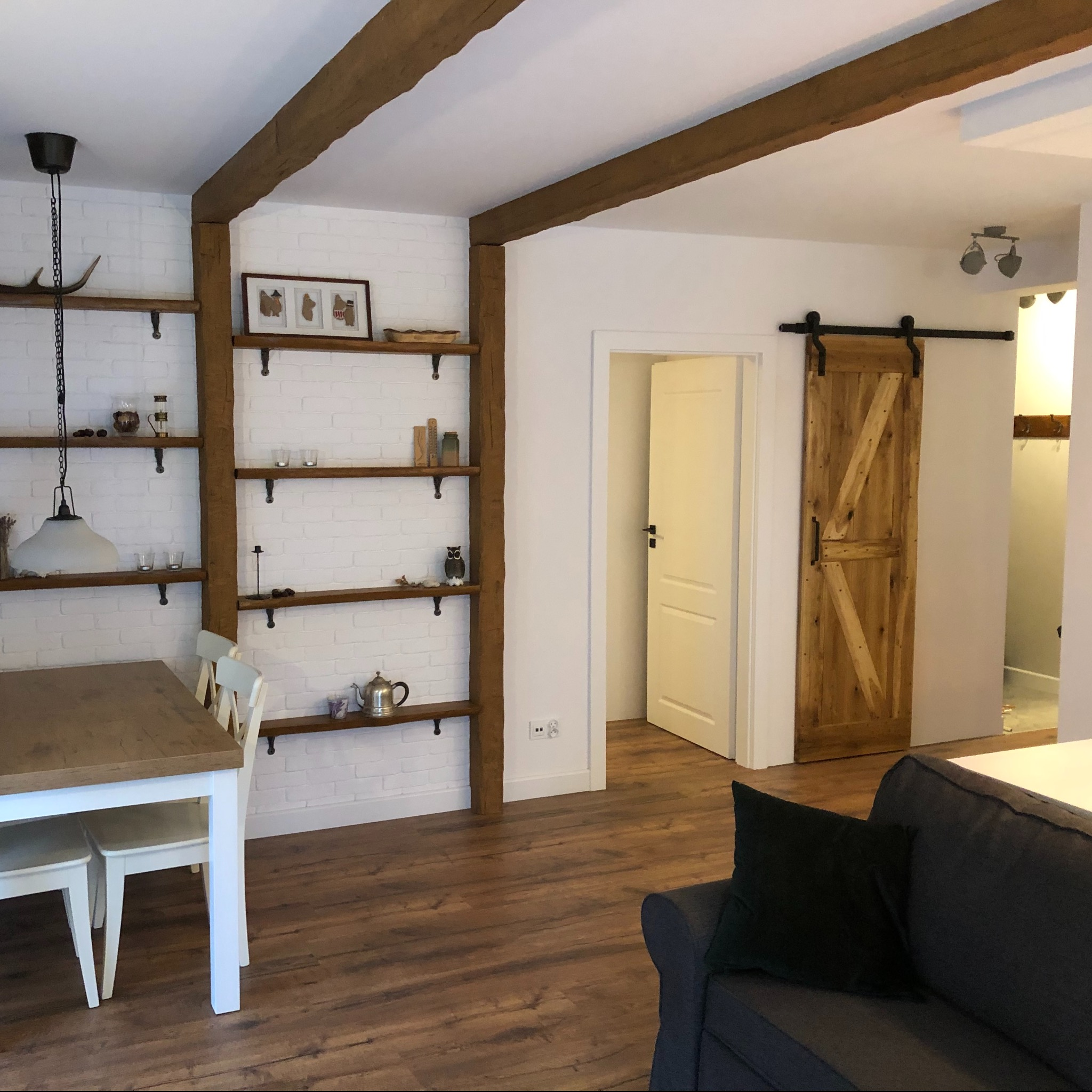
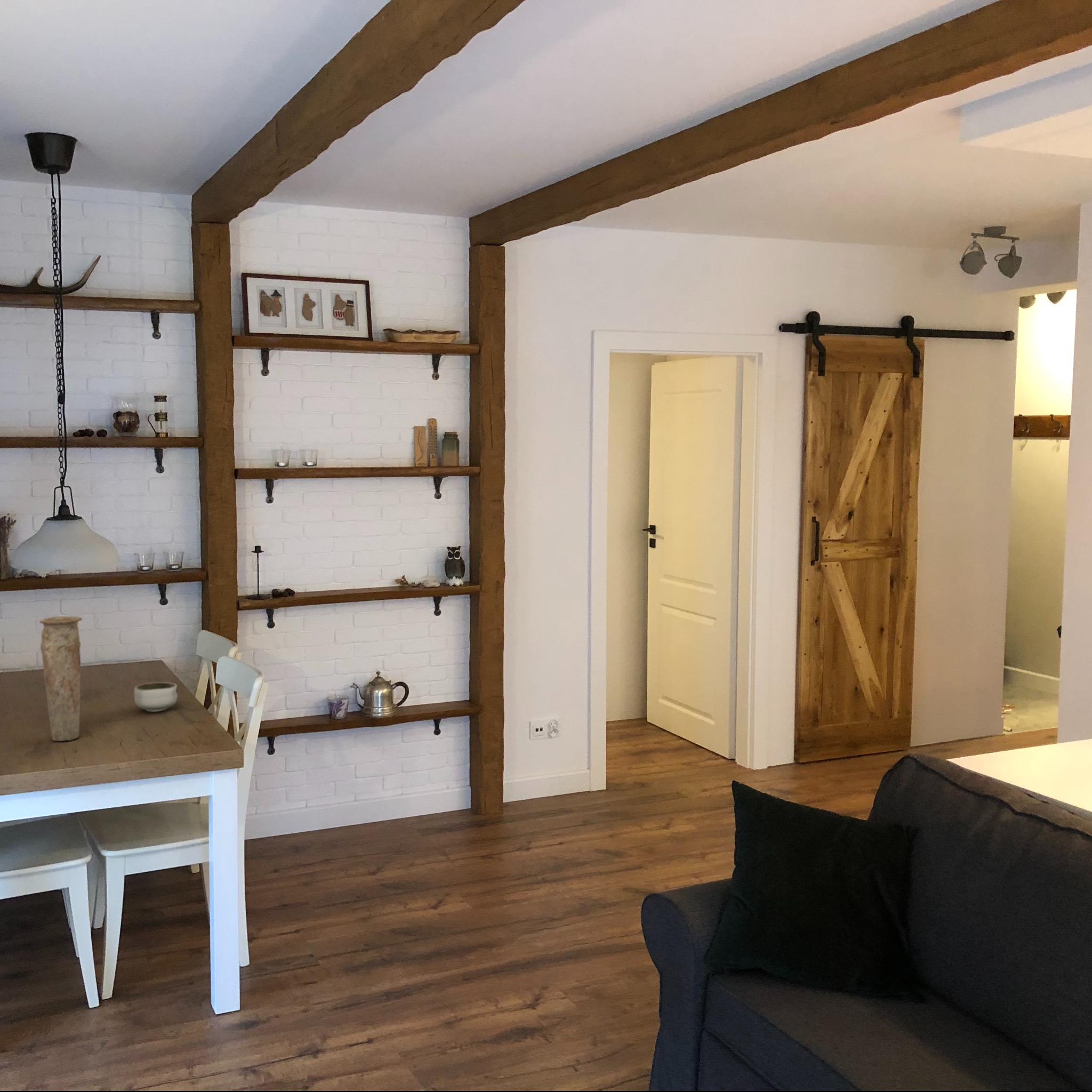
+ vase (63, 678)
+ bowl (156, 697)
